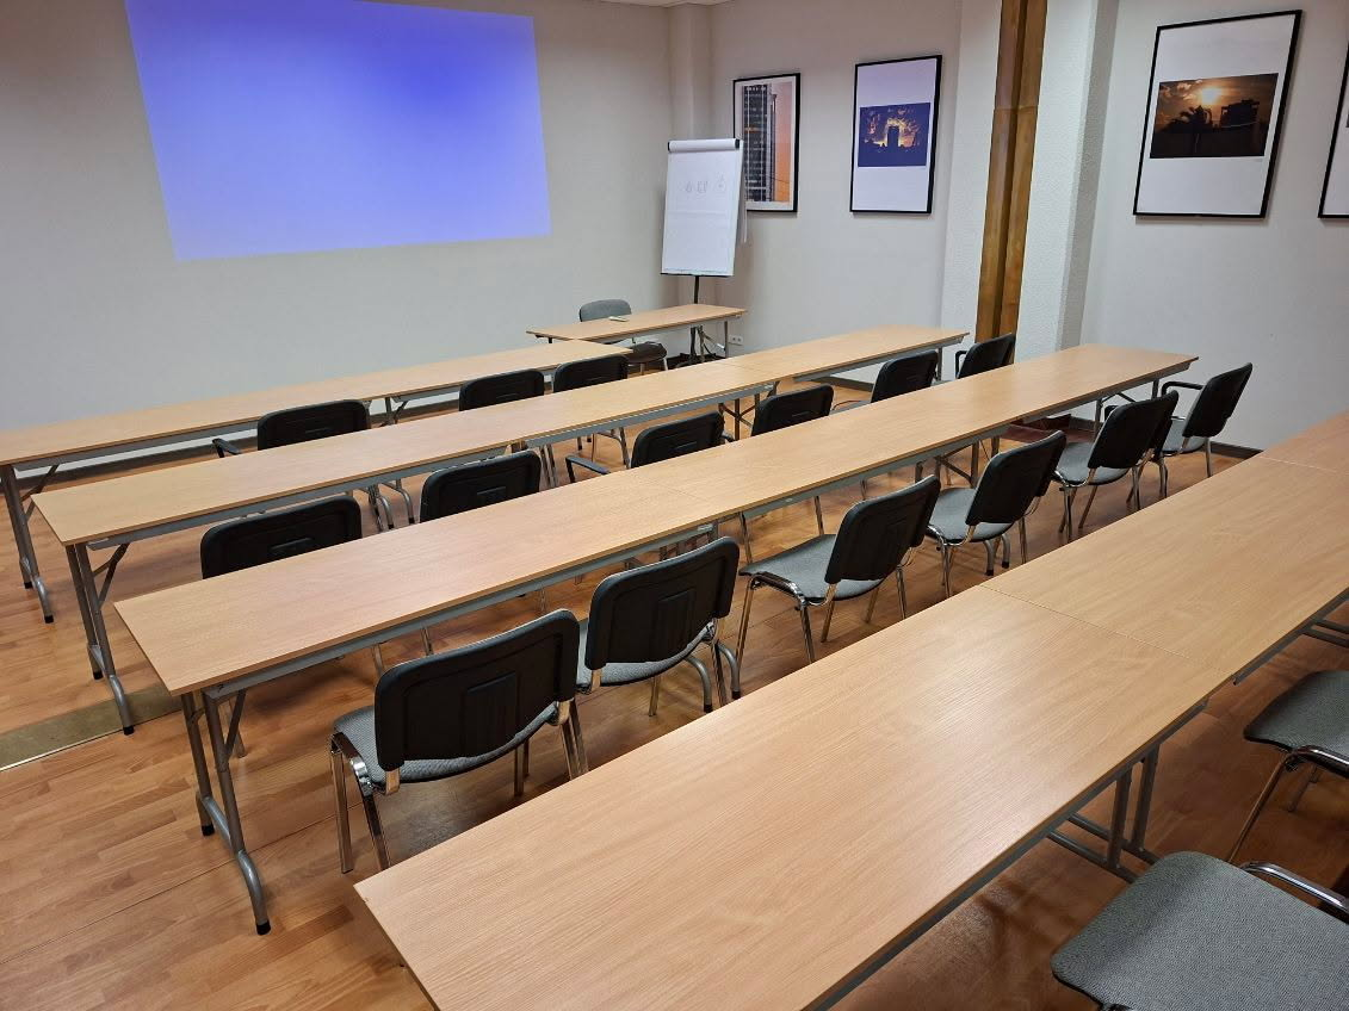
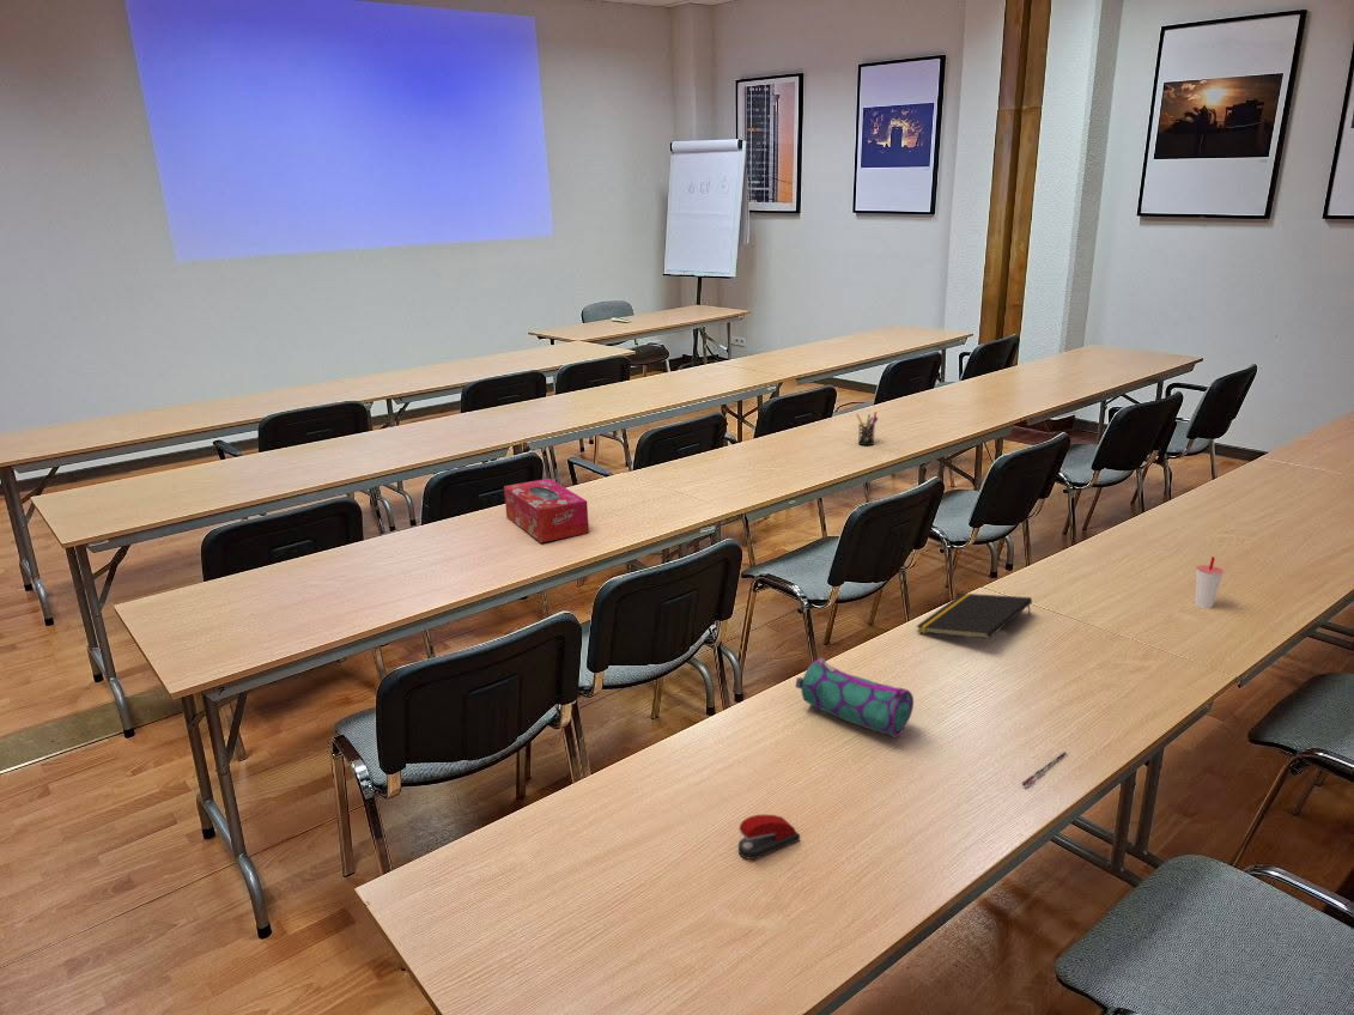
+ tissue box (545, 509)
+ notepad (974, 614)
+ stapler (766, 829)
+ pen (1044, 767)
+ pencil case (855, 695)
+ pen holder (868, 426)
+ cup (1207, 581)
